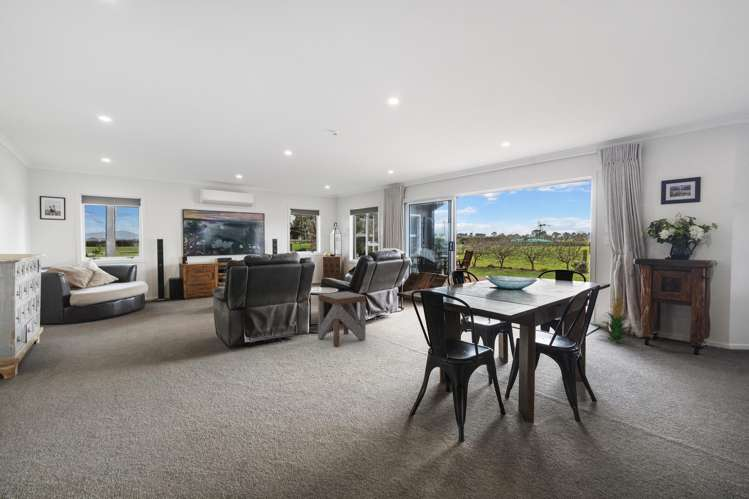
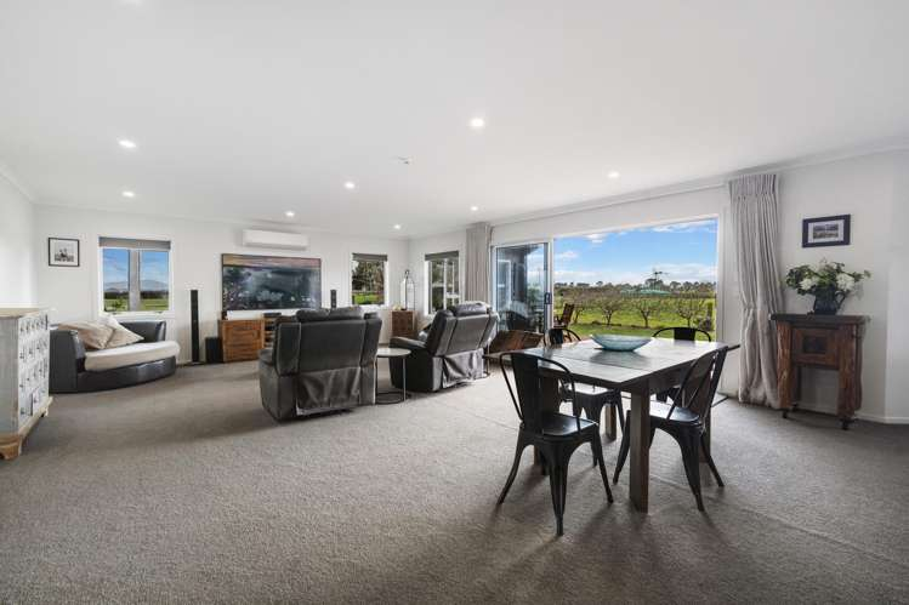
- indoor plant (617, 316)
- side table (341, 317)
